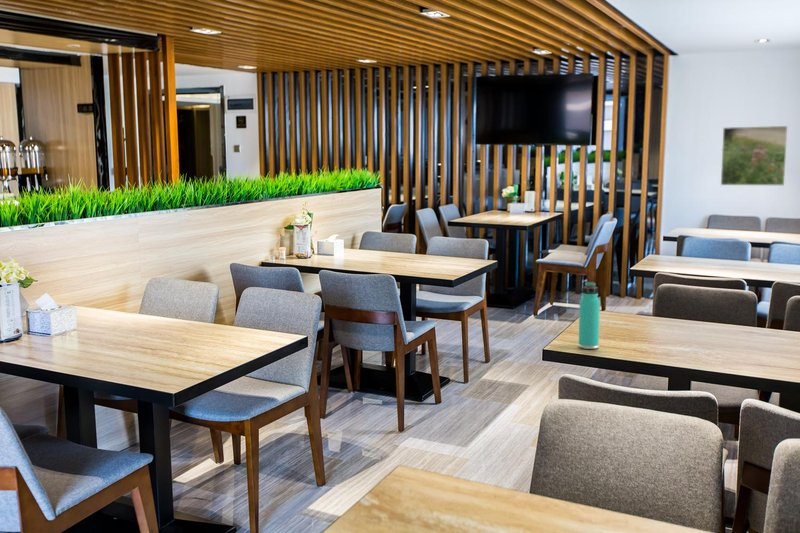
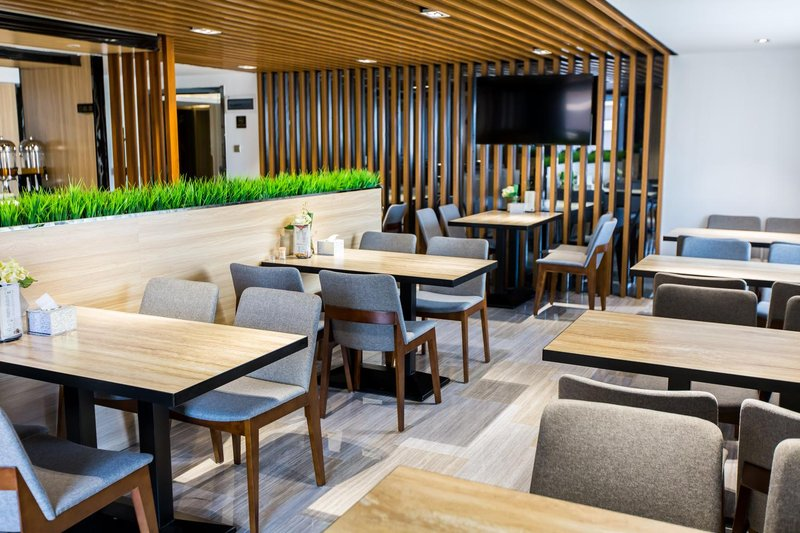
- thermos bottle (589, 314)
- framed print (753, 156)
